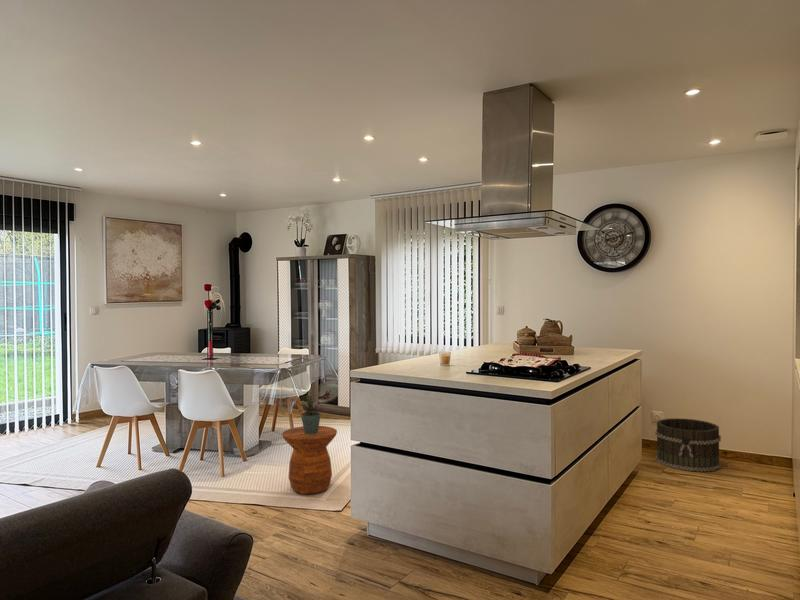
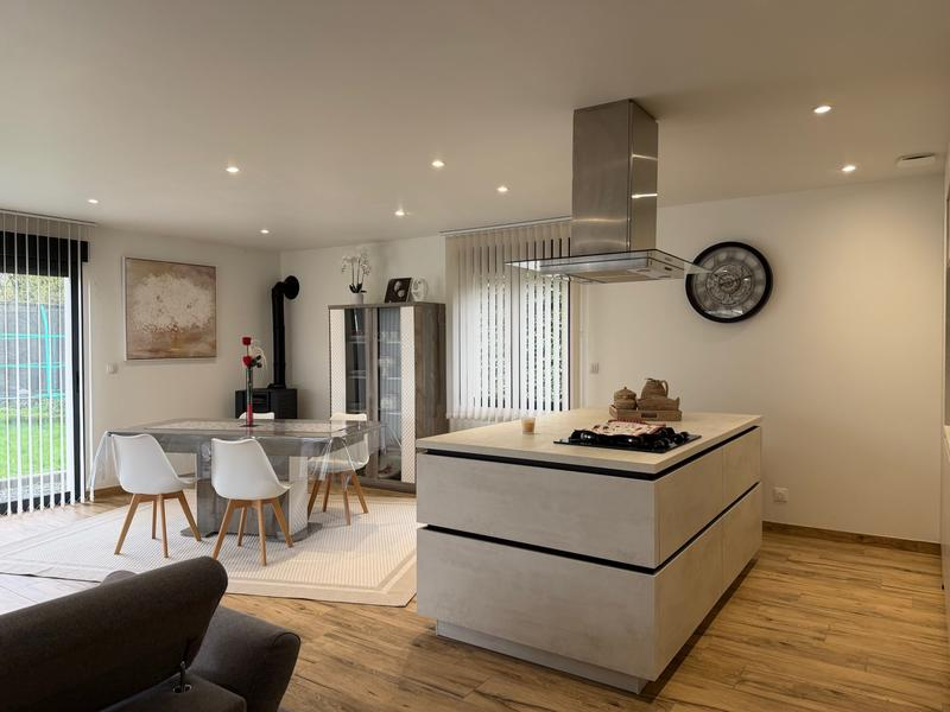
- bucket (687, 443)
- side table (310, 460)
- potted plant (312, 413)
